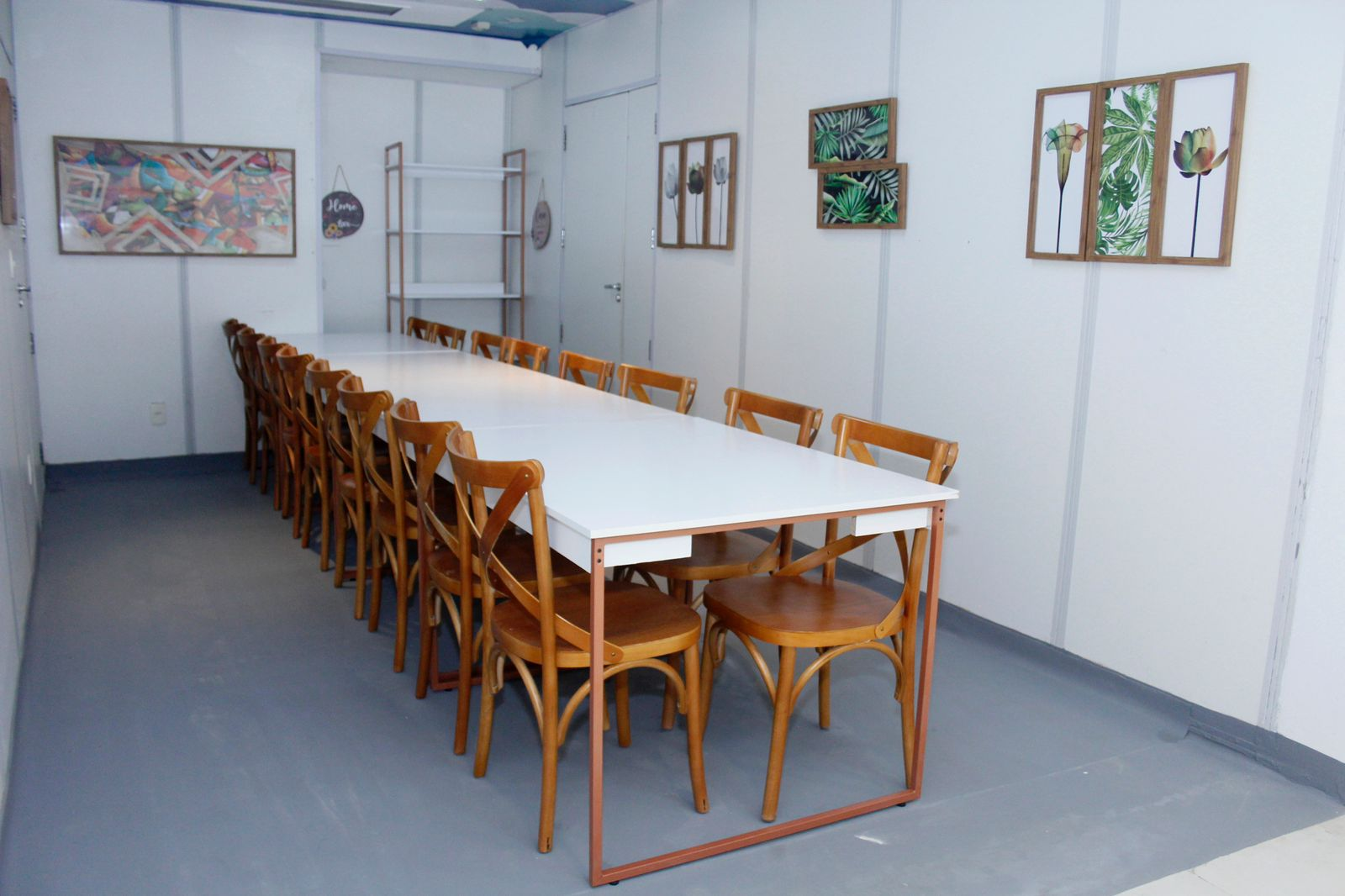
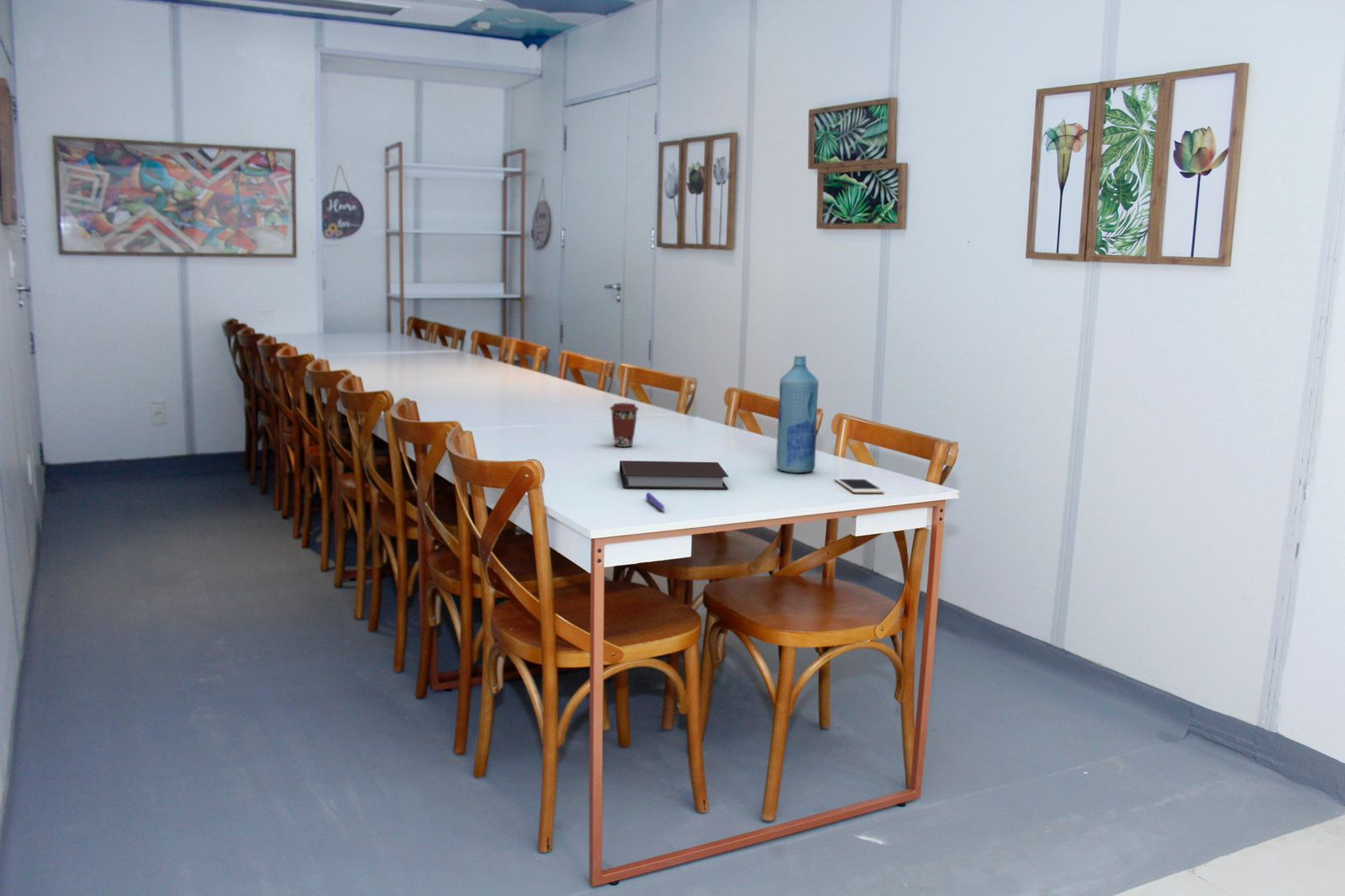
+ pen (655, 501)
+ coffee cup (624, 424)
+ bottle (798, 414)
+ cell phone (858, 485)
+ notebook (672, 473)
